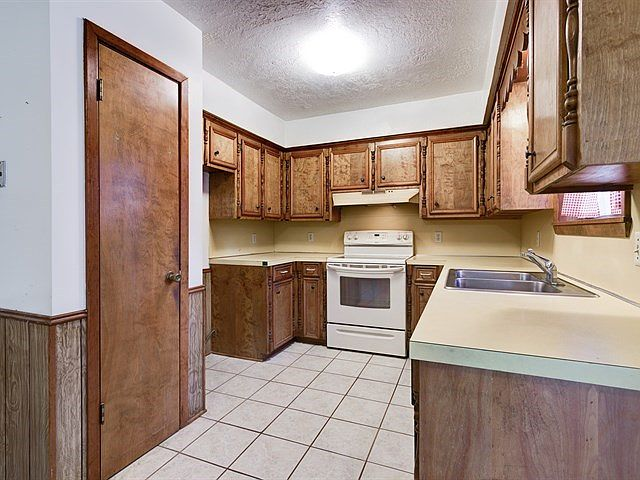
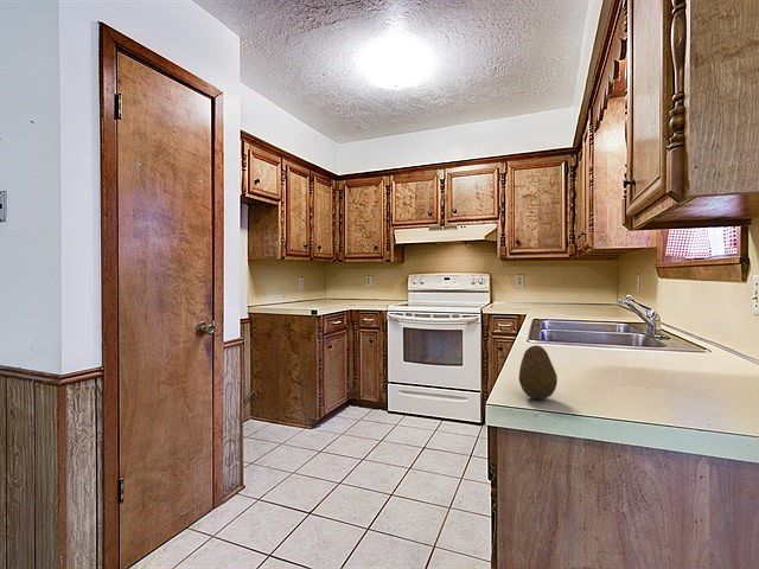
+ fruit (537, 371)
